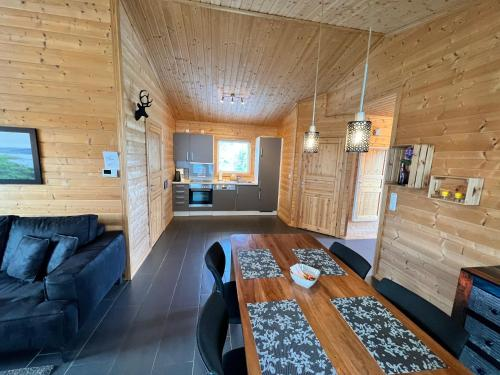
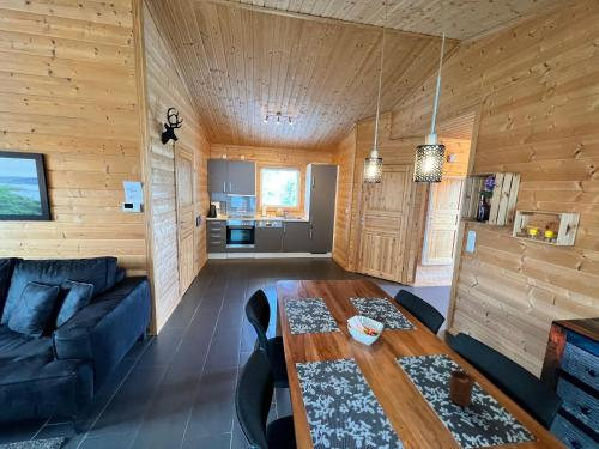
+ cup (461, 386)
